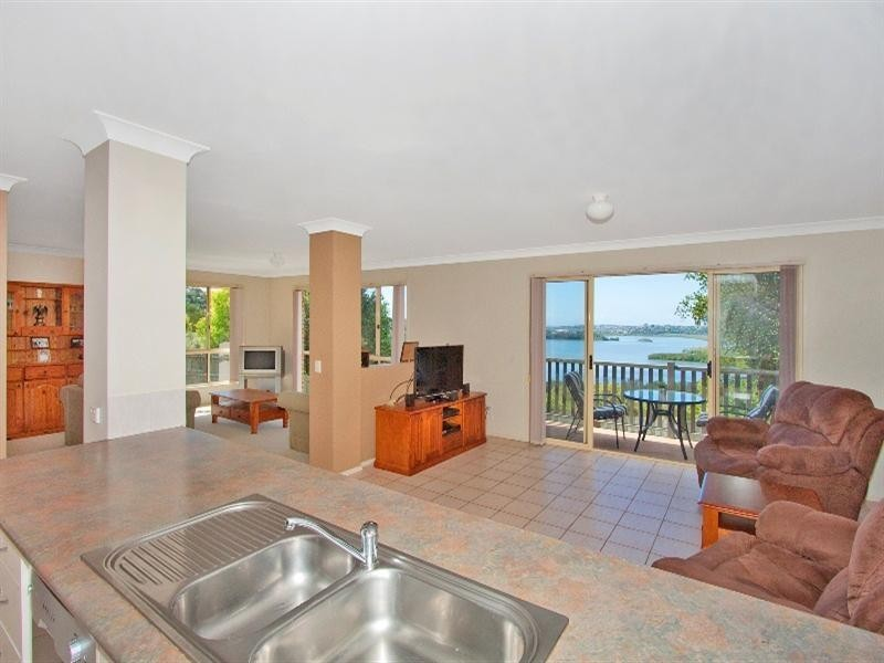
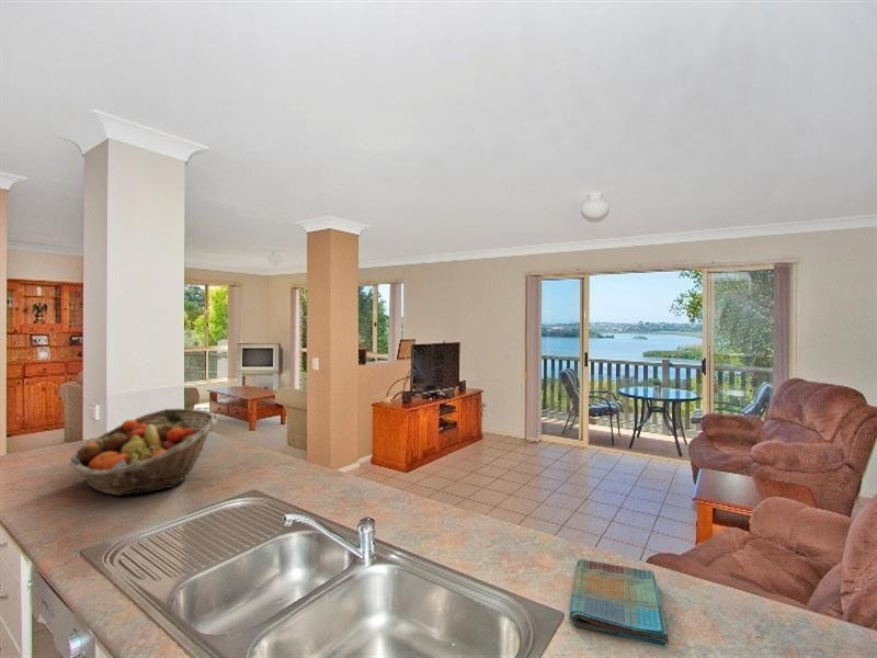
+ fruit basket (148, 447)
+ dish towel (615, 594)
